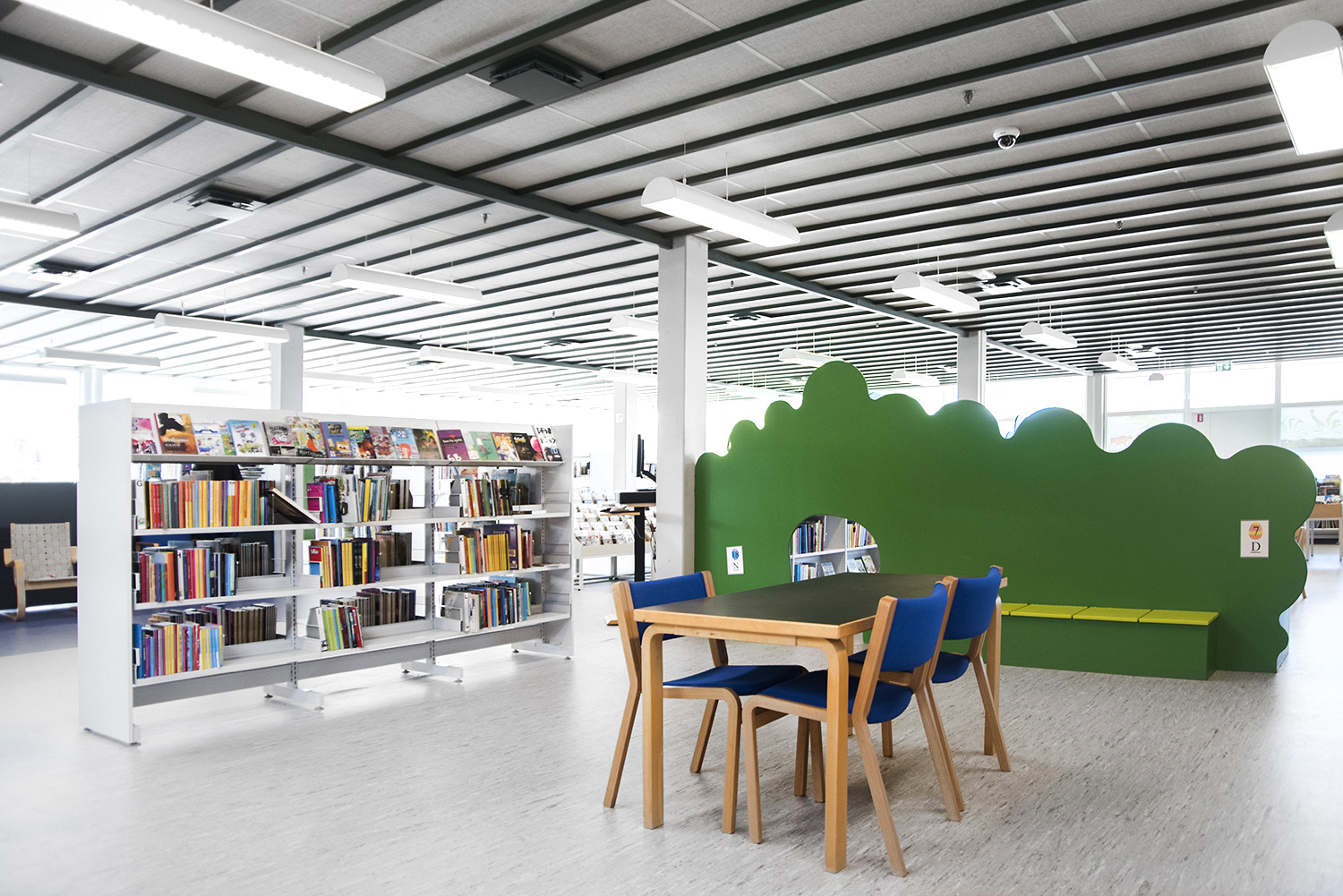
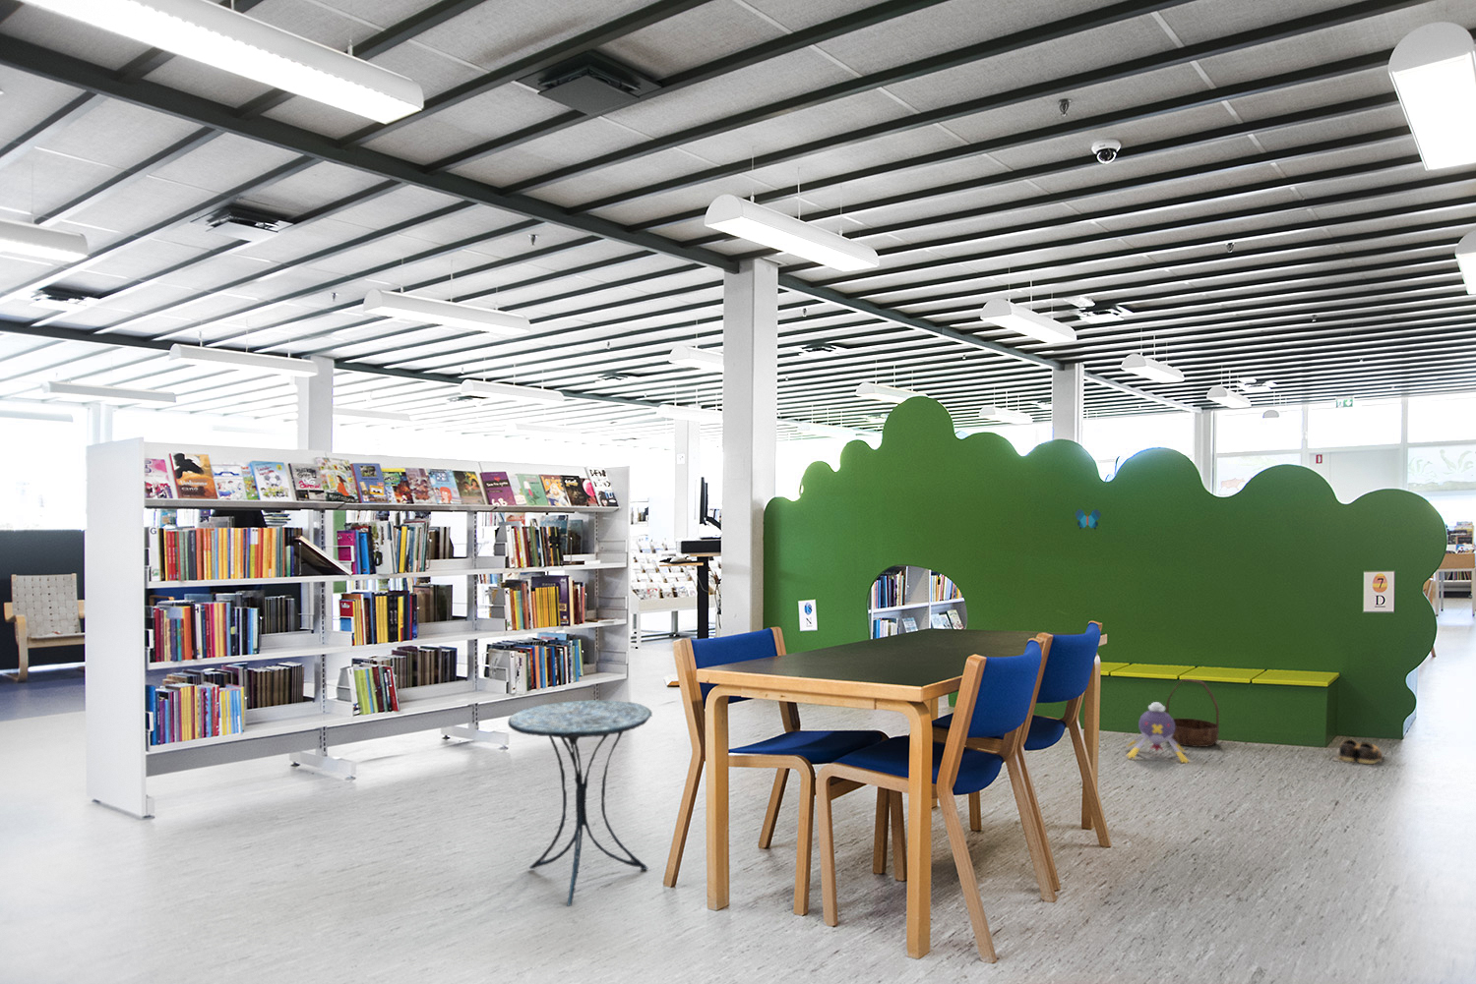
+ basket (1191, 718)
+ decorative butterfly (1087, 519)
+ side table (580, 797)
+ plush toy (1156, 728)
+ shoes (1358, 748)
